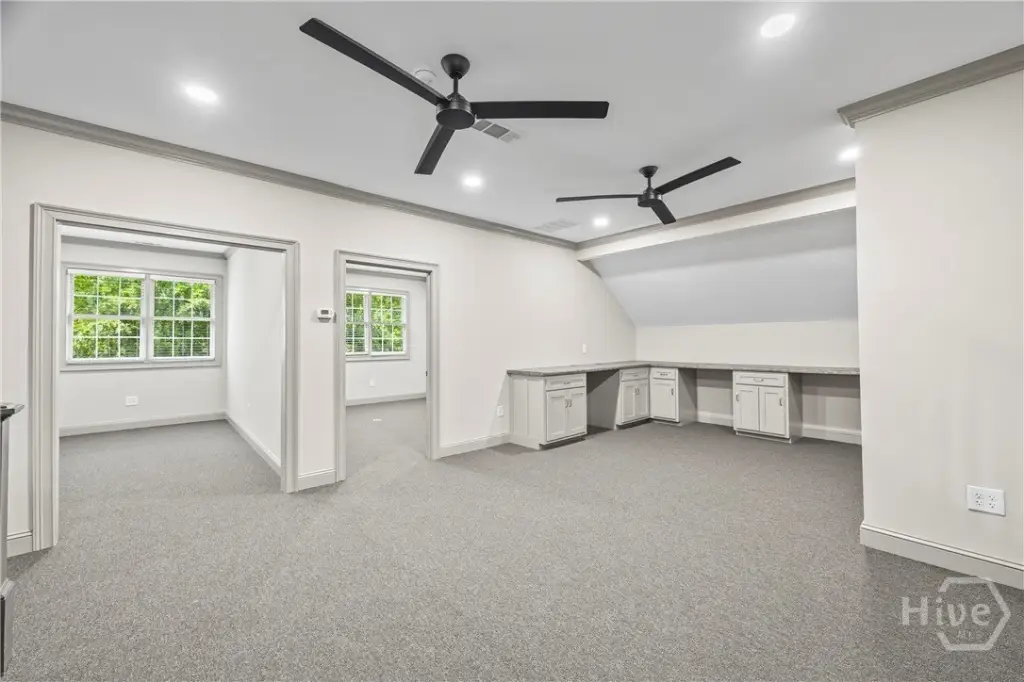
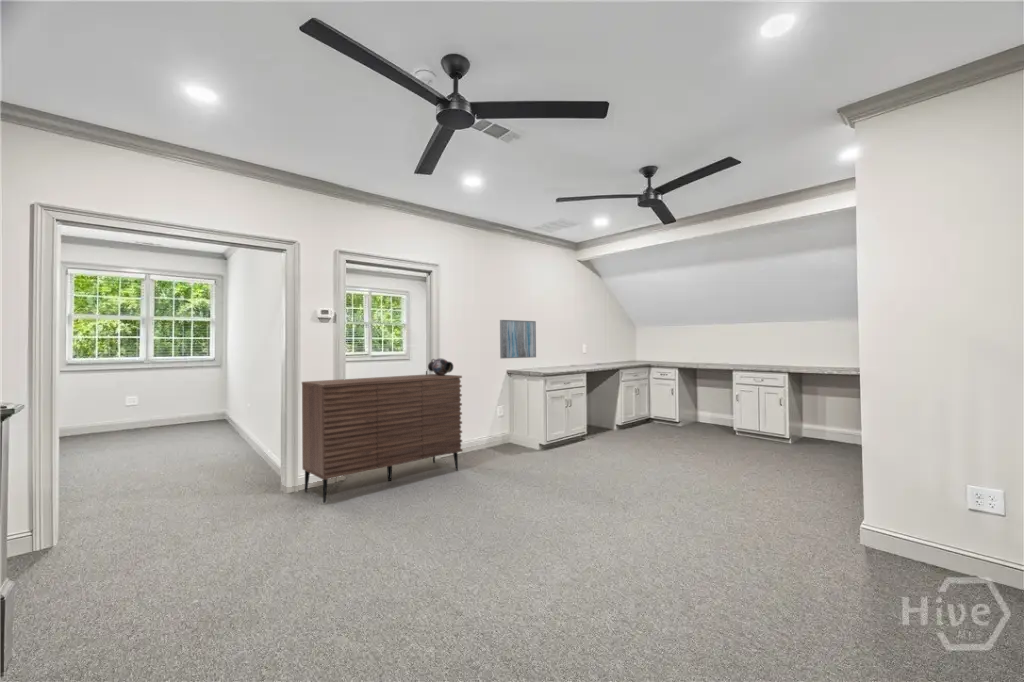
+ decorative vase (440, 366)
+ sideboard (387, 429)
+ wall art (518, 339)
